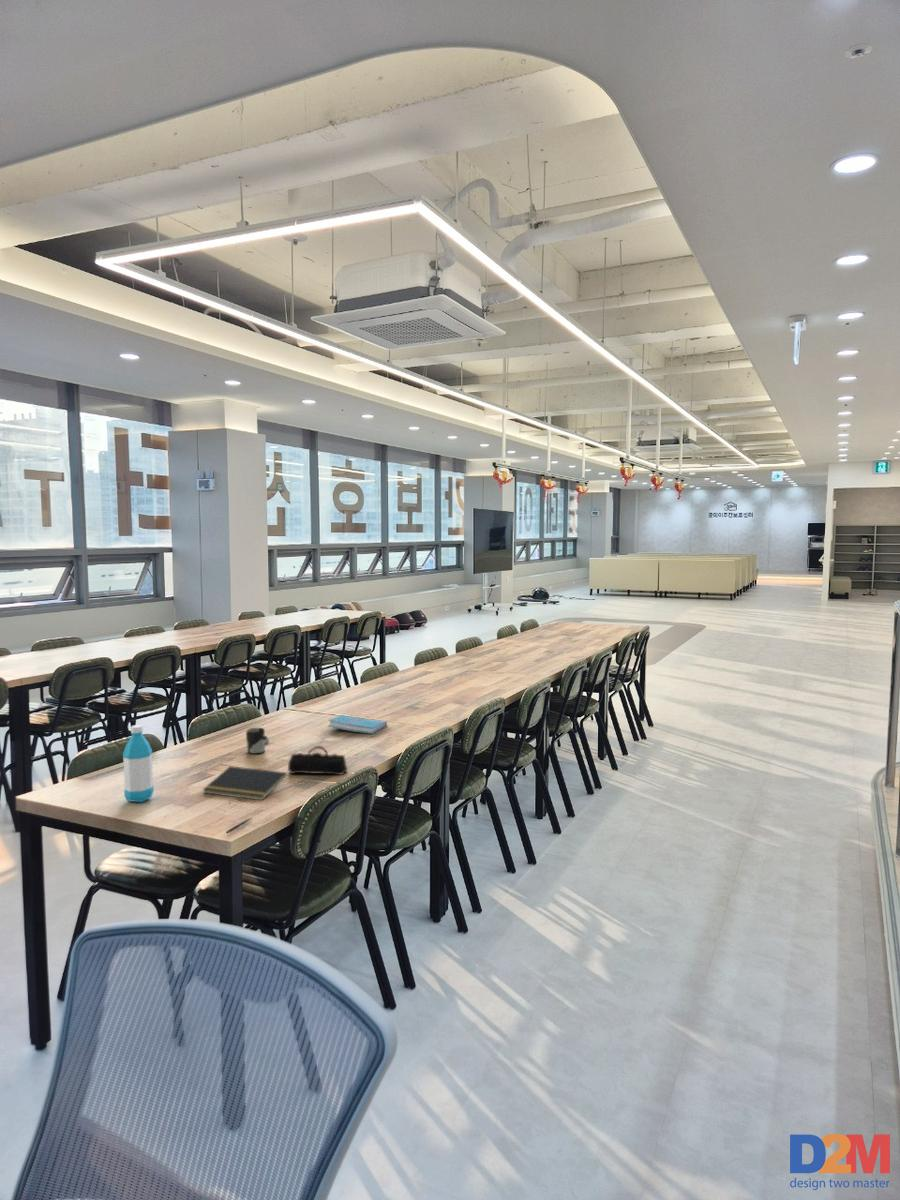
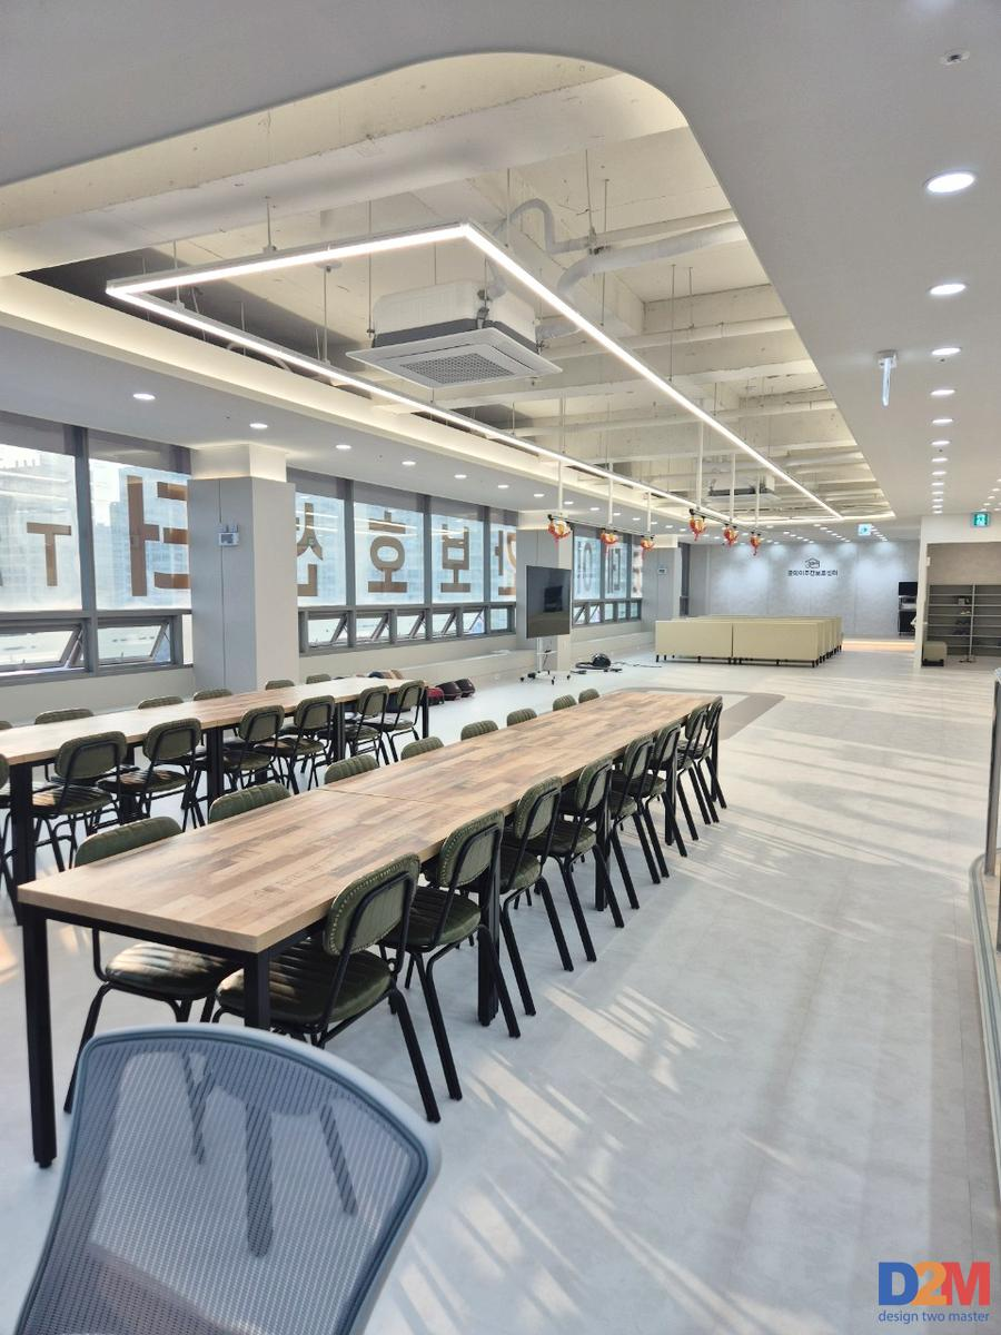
- cup (258, 741)
- cover (357, 722)
- notepad (245, 782)
- water bottle (138, 763)
- pencil case (317, 759)
- pen (240, 824)
